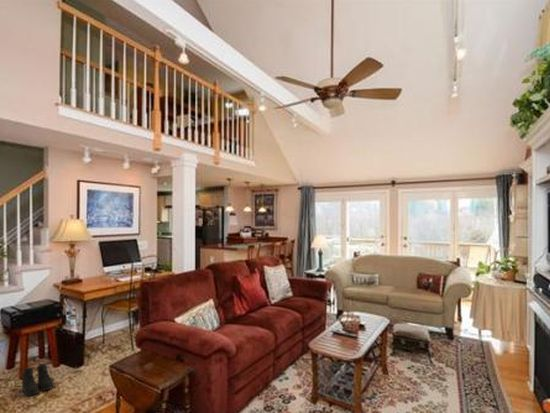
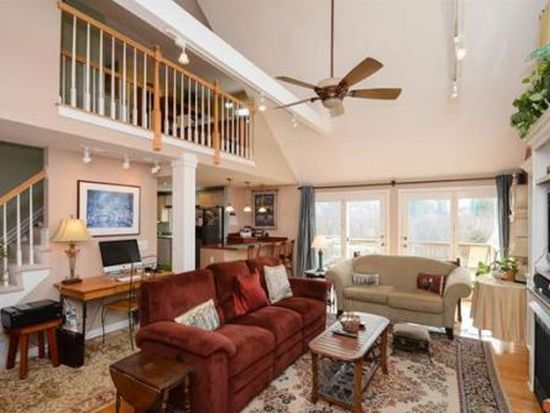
- boots (37, 377)
